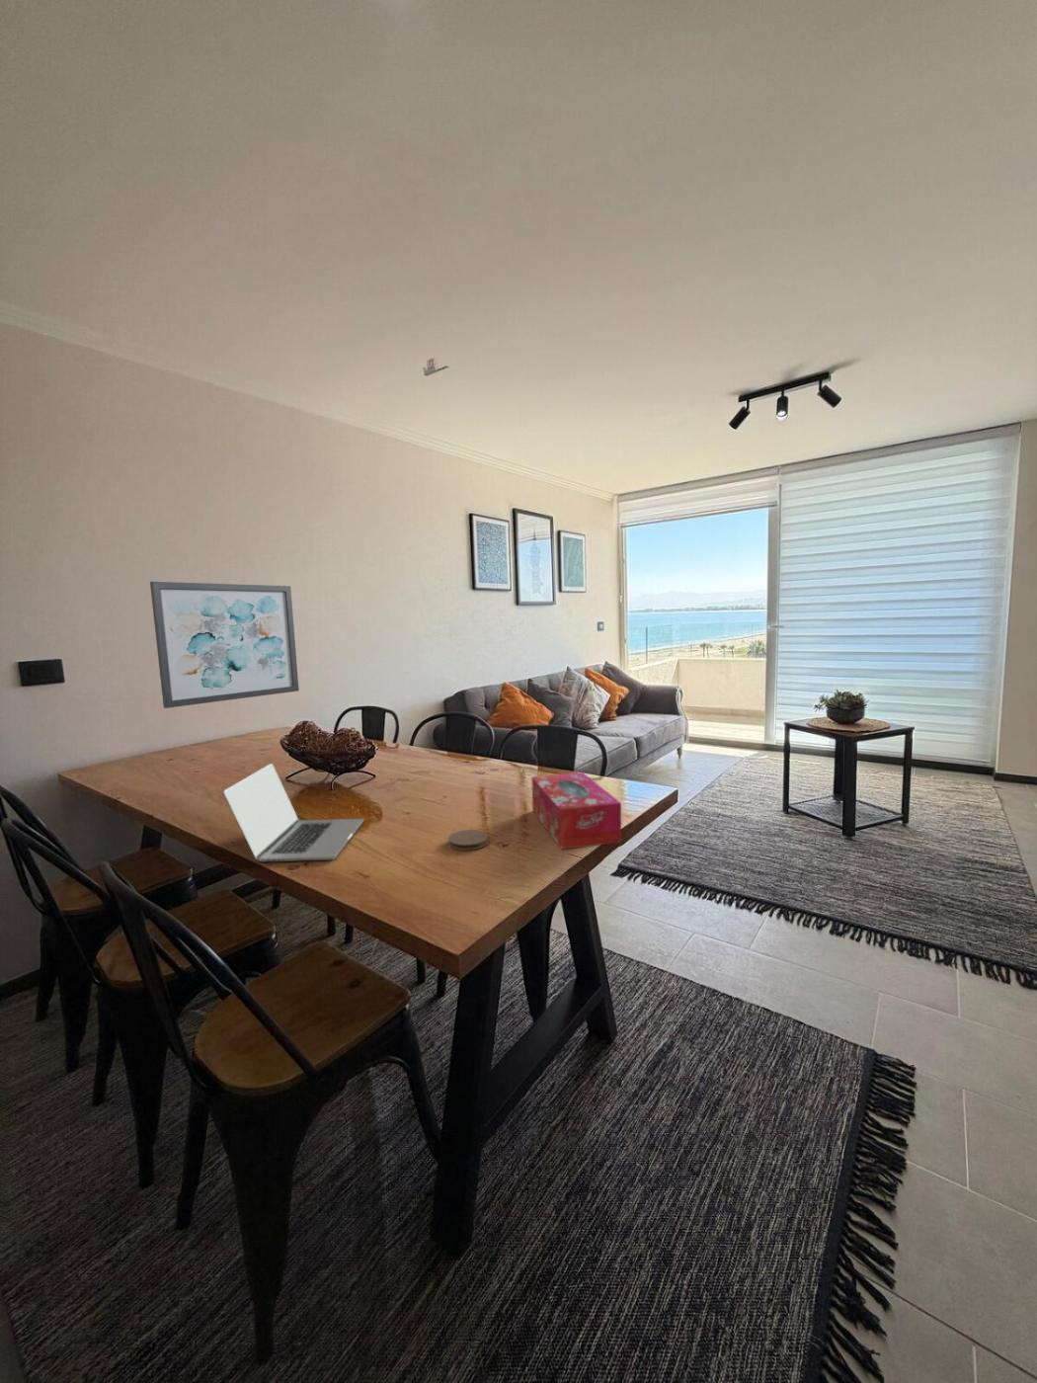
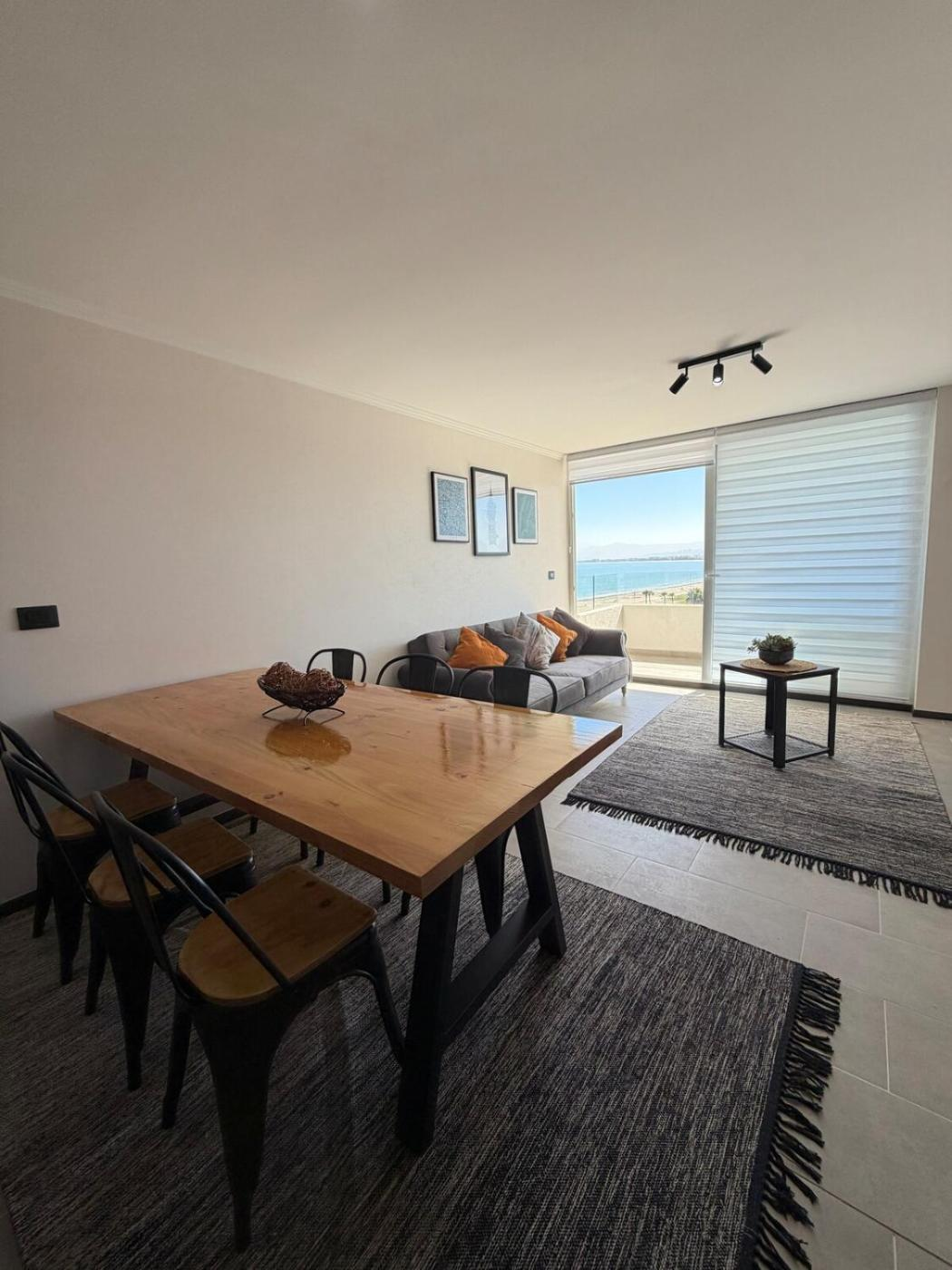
- tissue box (573, 806)
- laptop (294, 811)
- wall art (232, 642)
- tape dispenser (436, 365)
- coaster (468, 839)
